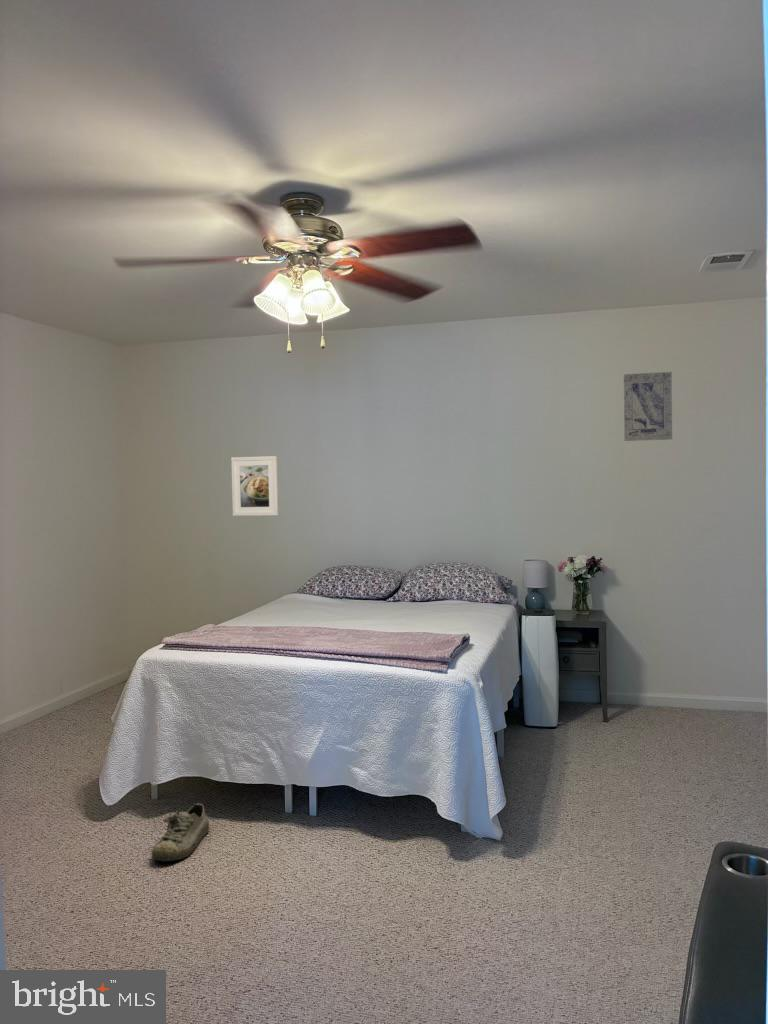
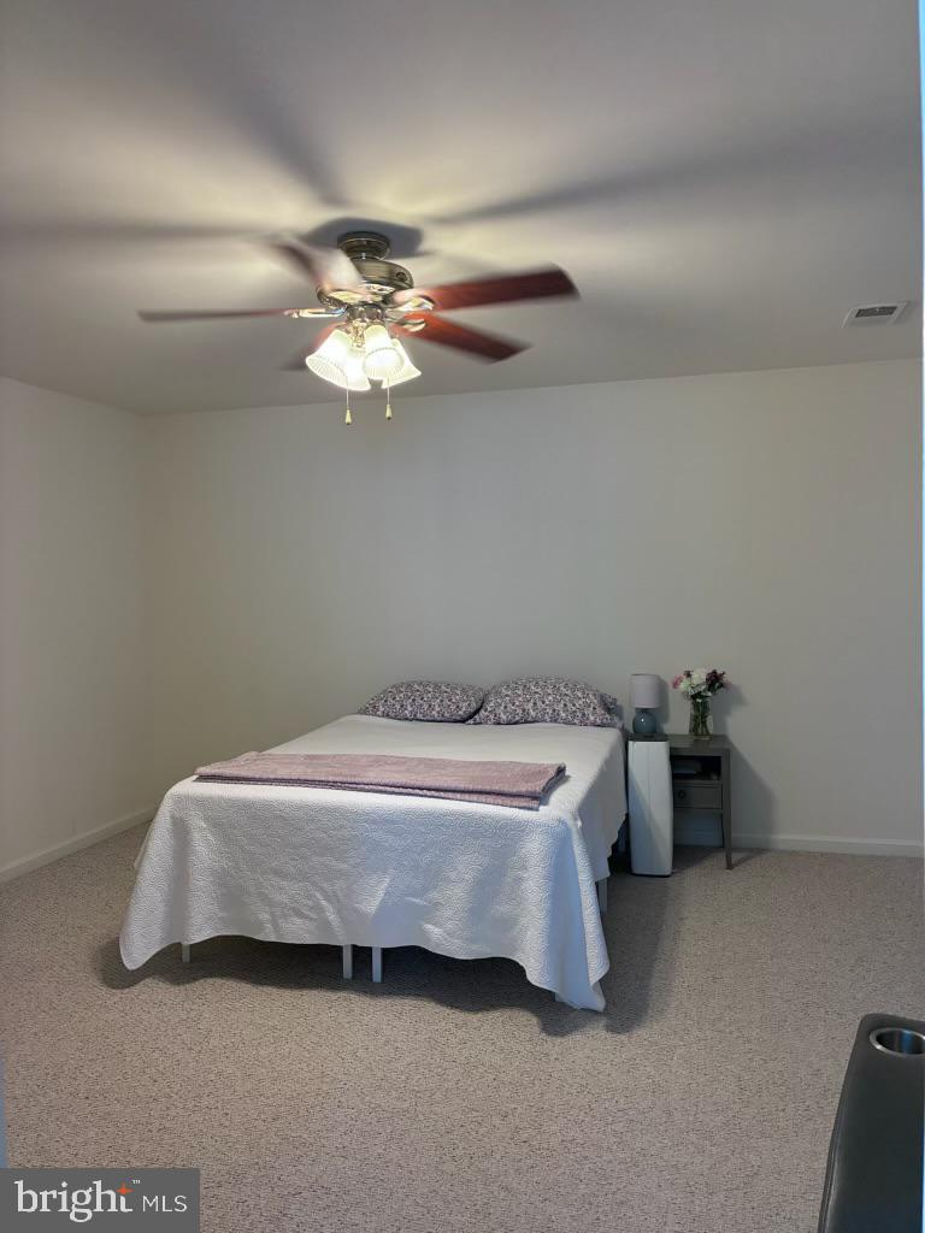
- shoe (182, 828)
- wall art (647, 406)
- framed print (254, 486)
